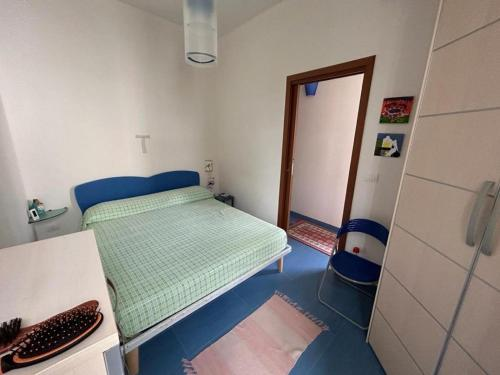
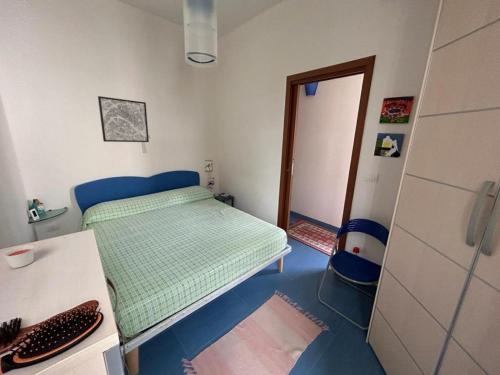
+ candle (20, 257)
+ wall art (125, 121)
